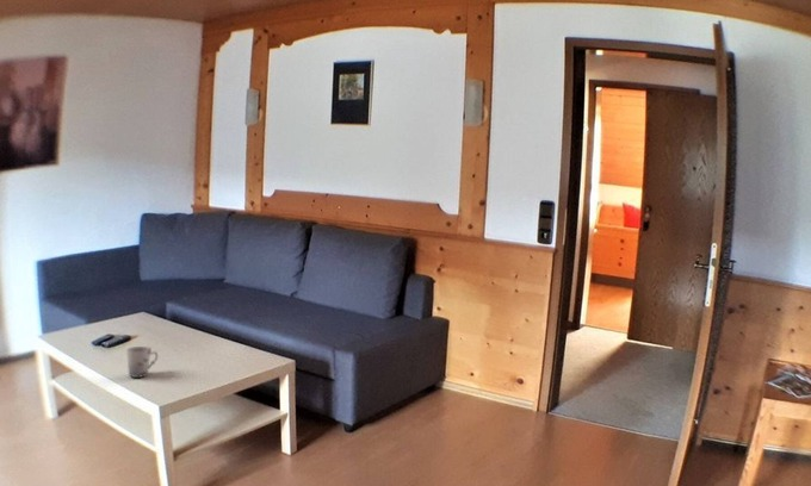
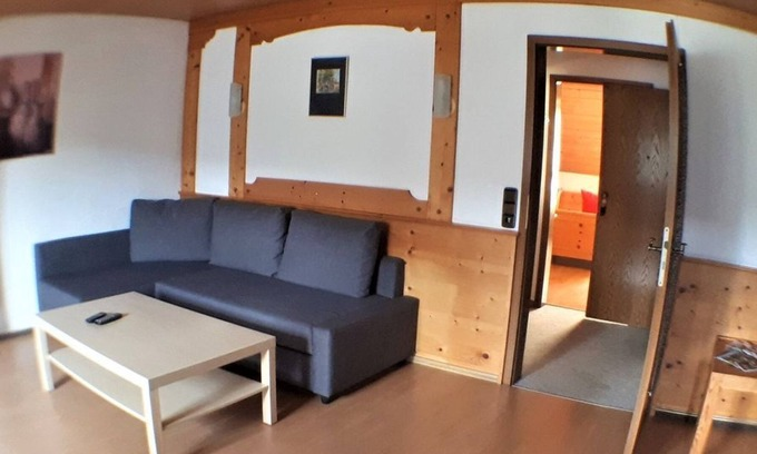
- cup (142, 361)
